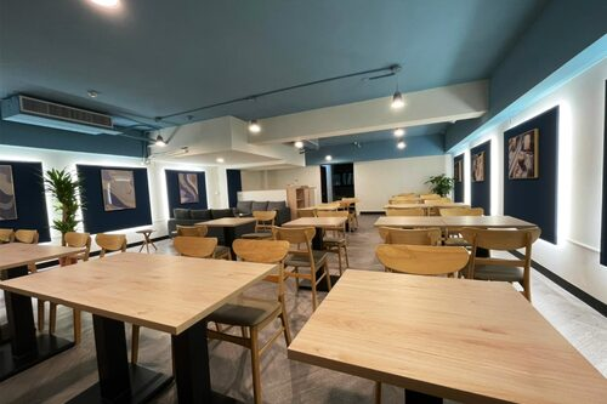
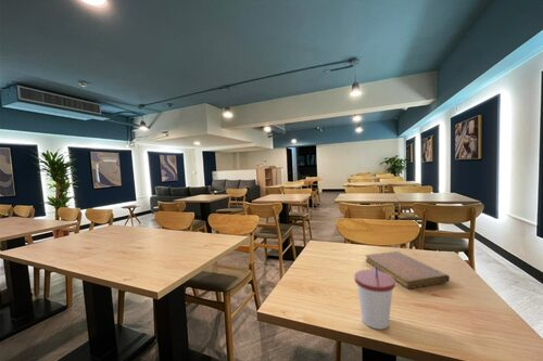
+ notebook (402, 267)
+ cup (374, 294)
